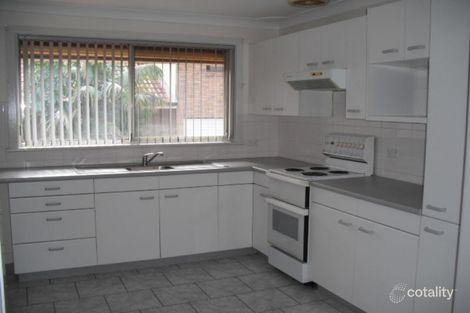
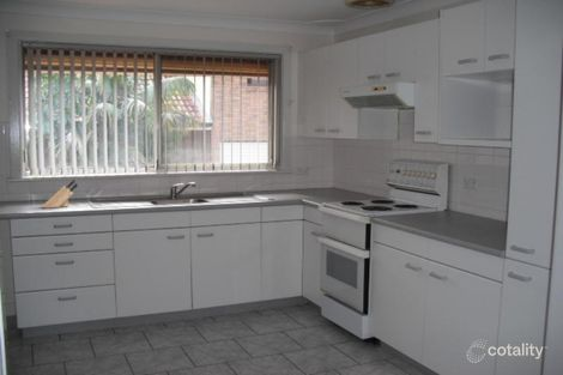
+ knife block (60, 193)
